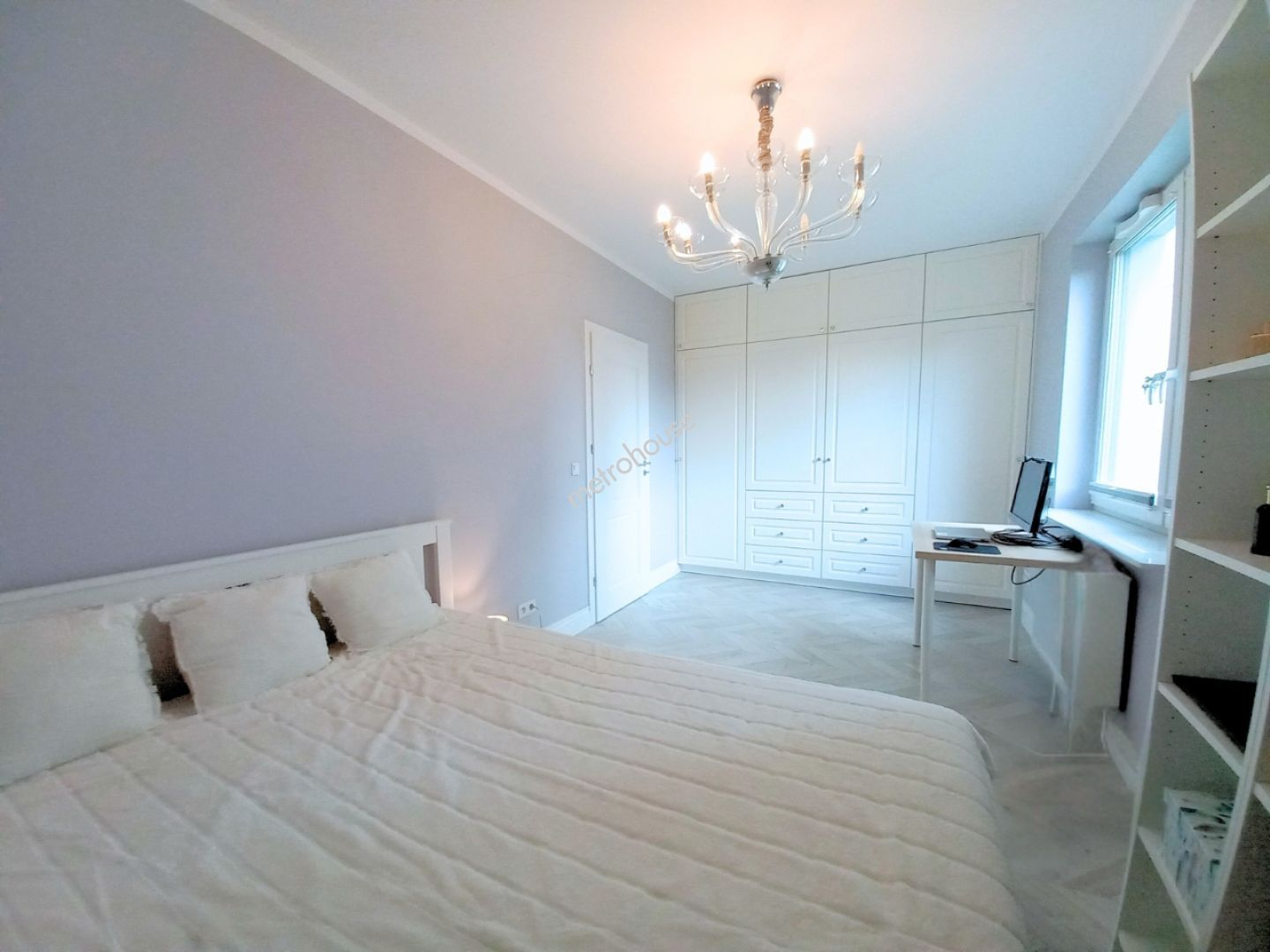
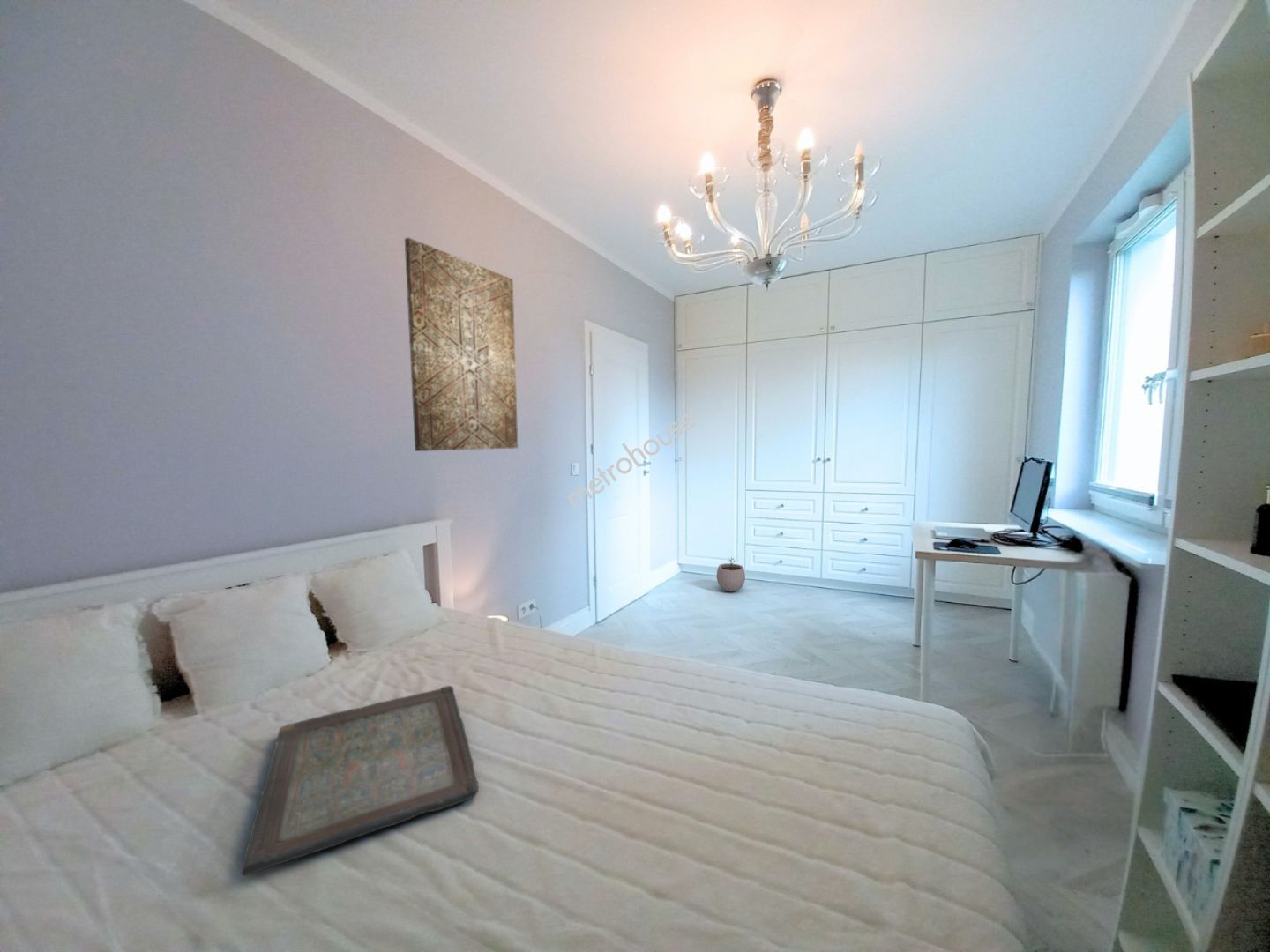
+ serving tray (370, 756)
+ plant pot (730, 573)
+ wall art (468, 357)
